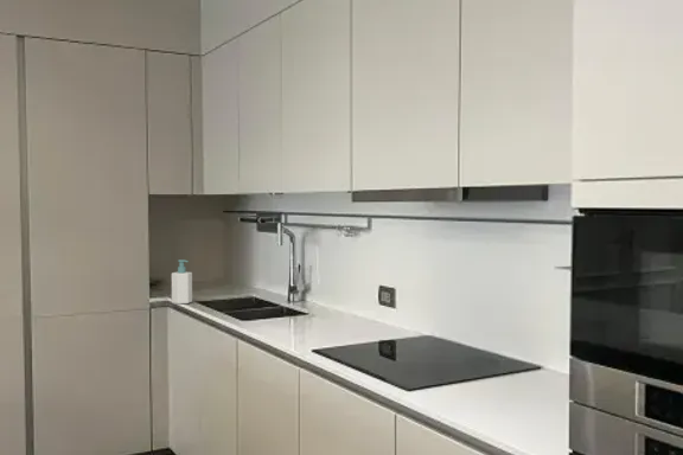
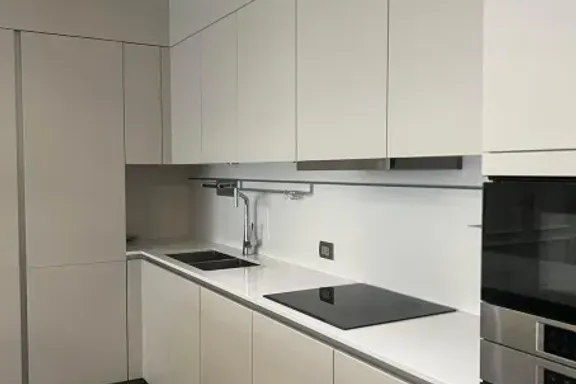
- soap bottle (181, 281)
